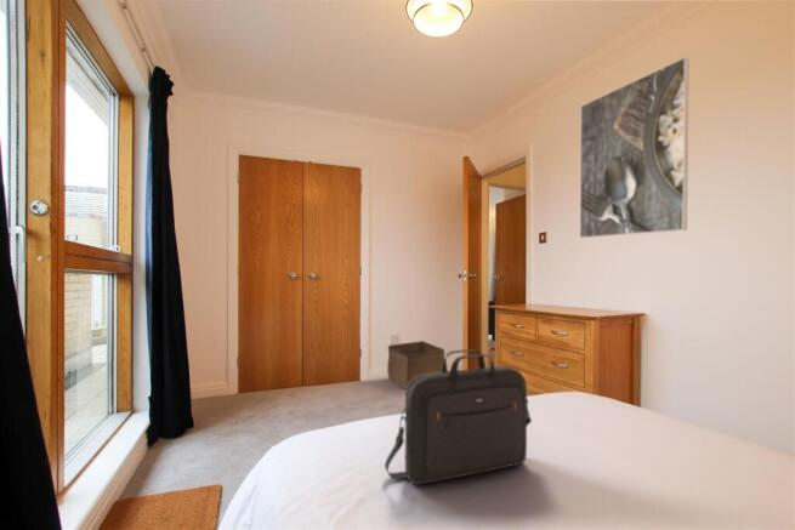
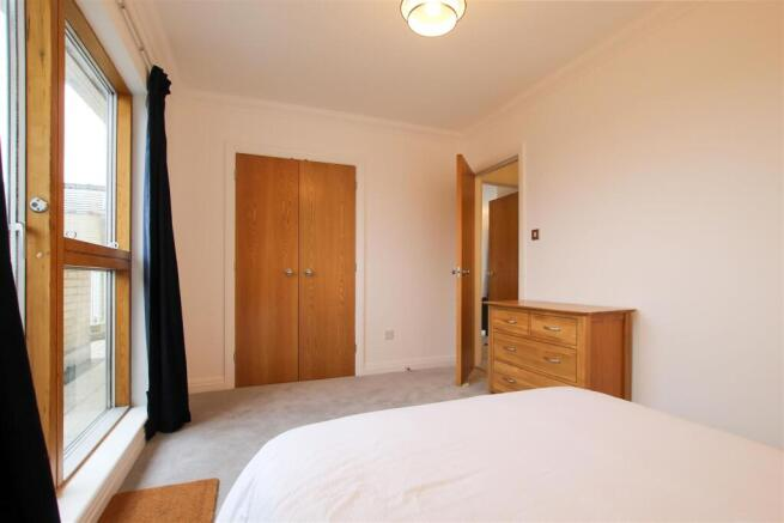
- storage bin (415, 364)
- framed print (626, 159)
- laptop bag (465, 414)
